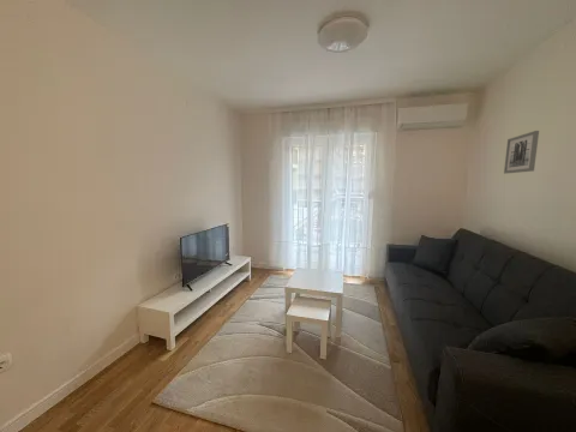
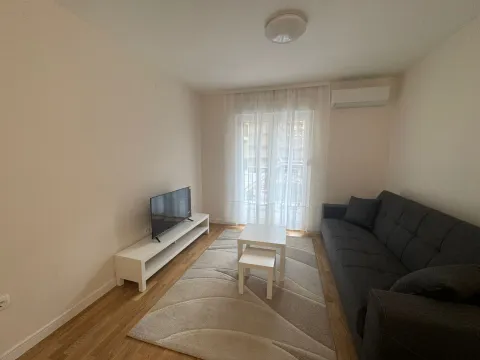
- wall art (520, 154)
